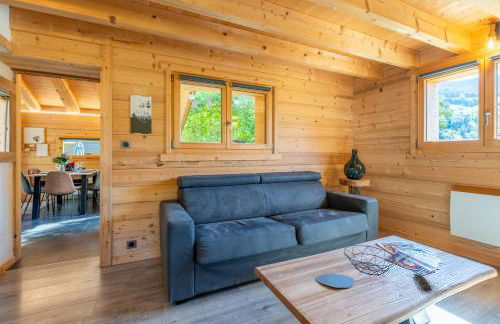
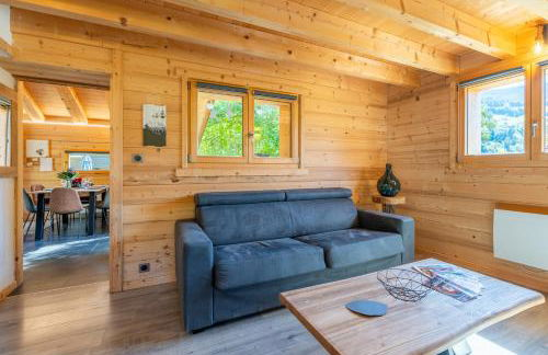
- remote control (421, 280)
